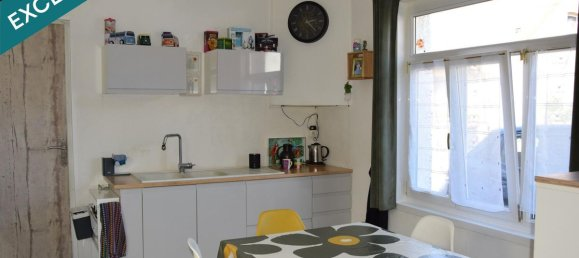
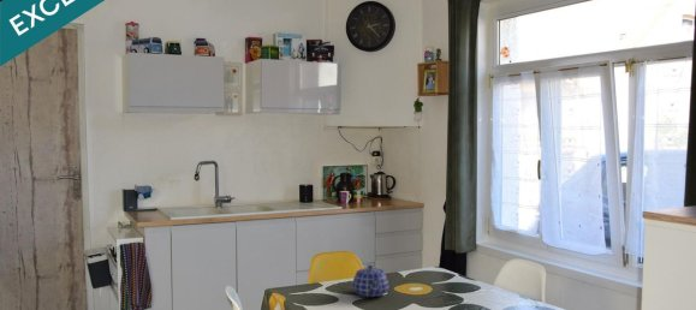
+ teapot (370, 280)
